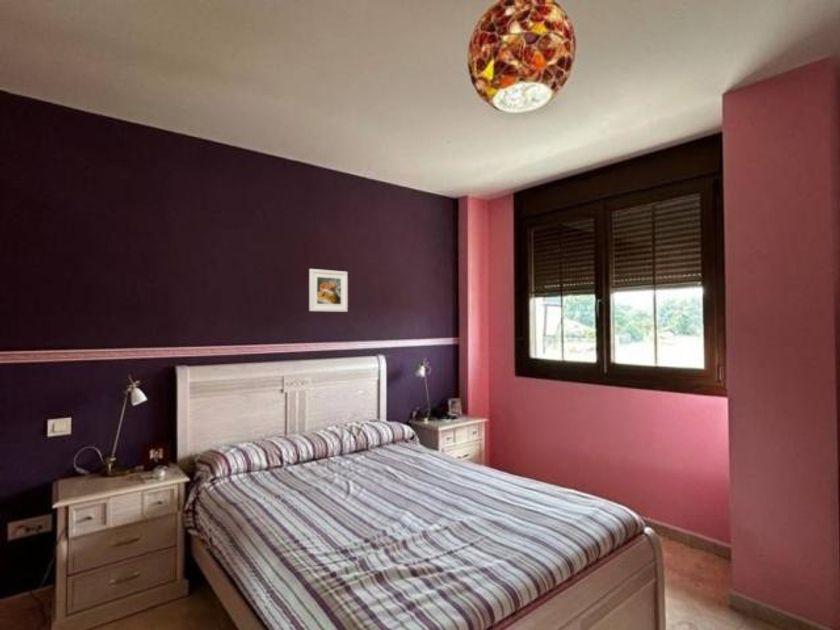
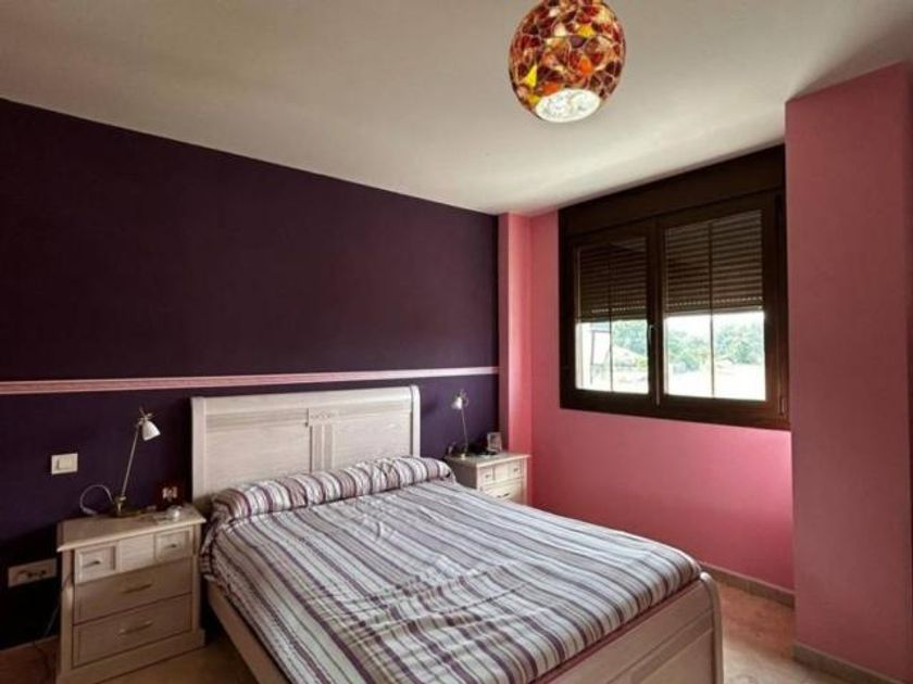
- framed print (328, 290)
